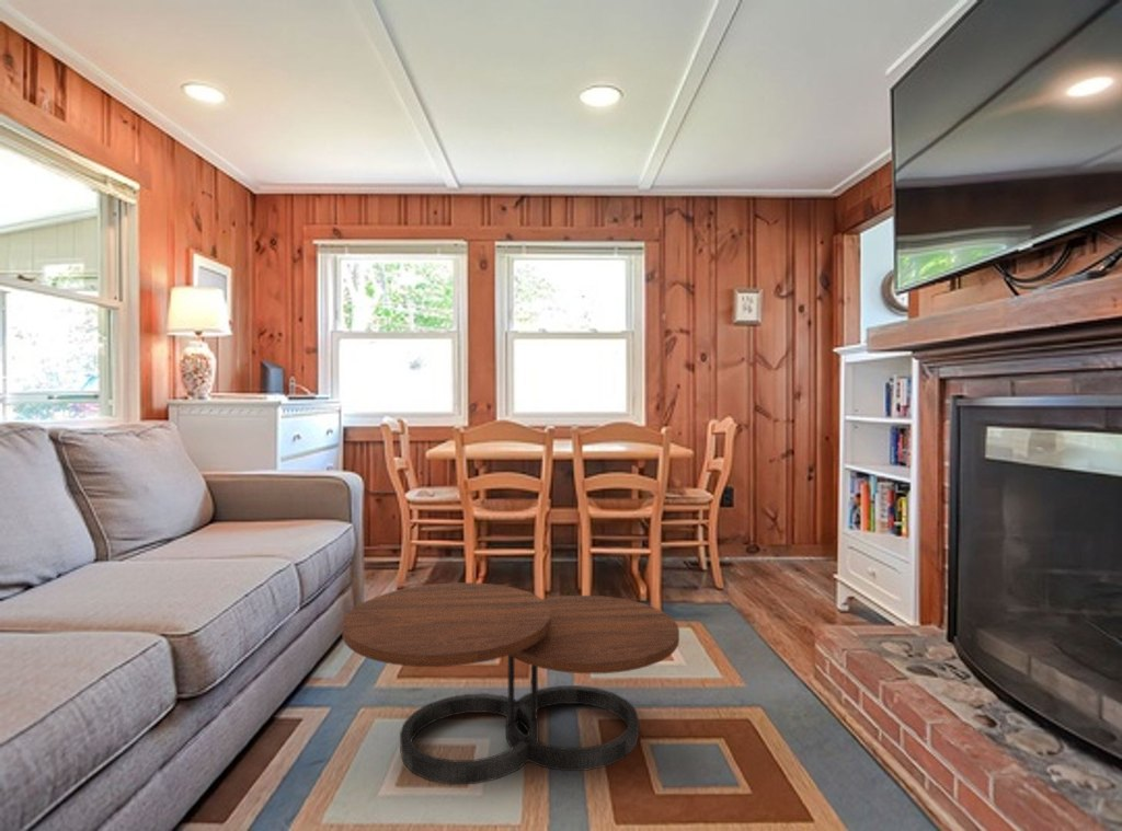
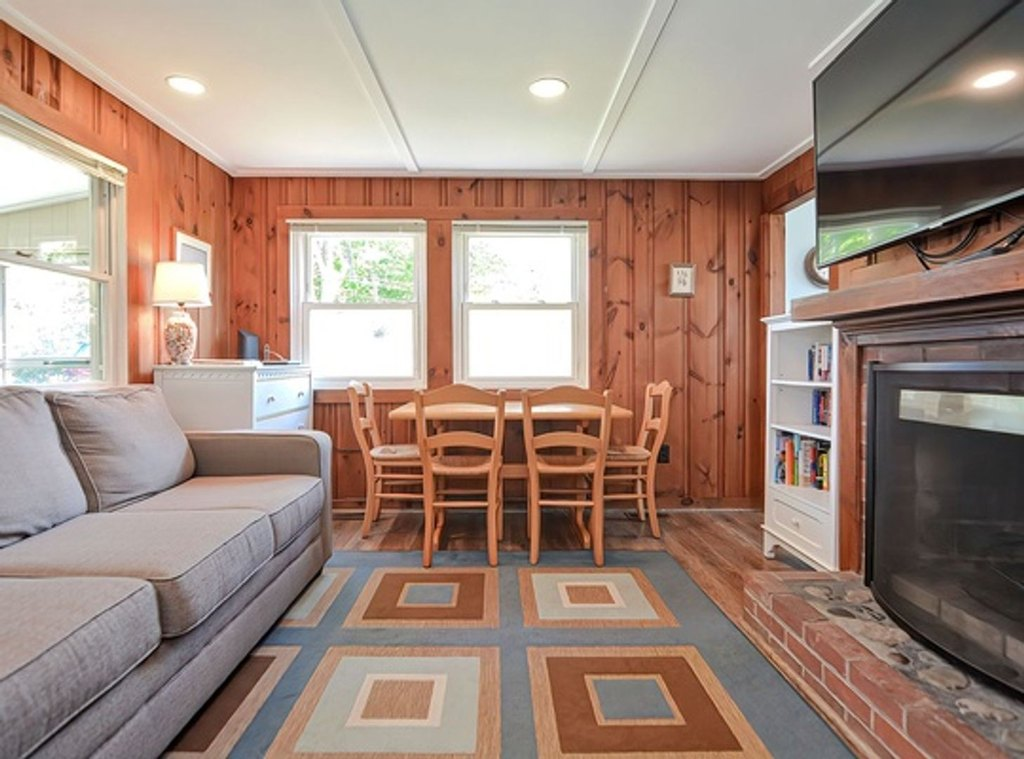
- coffee table (513, 672)
